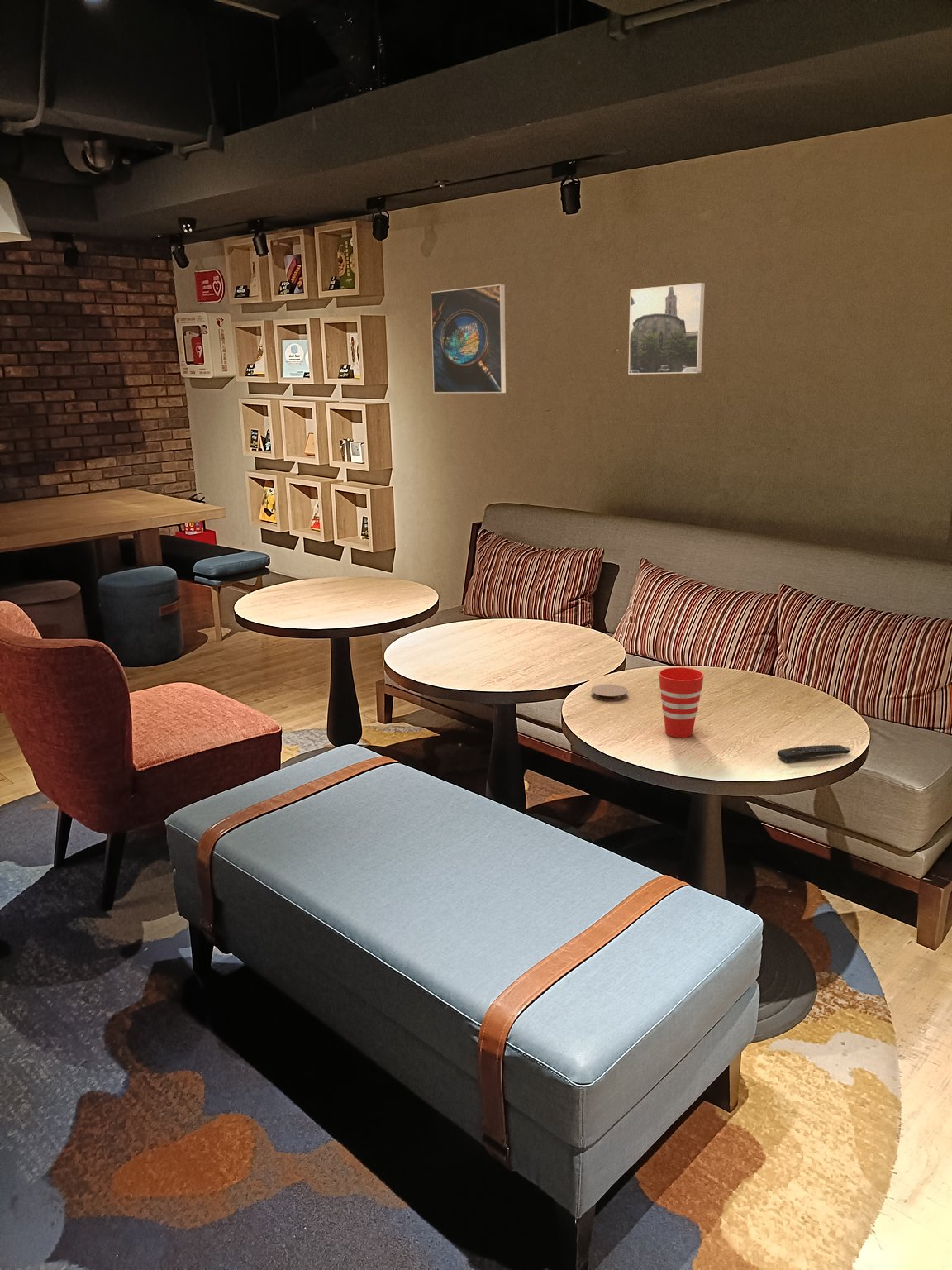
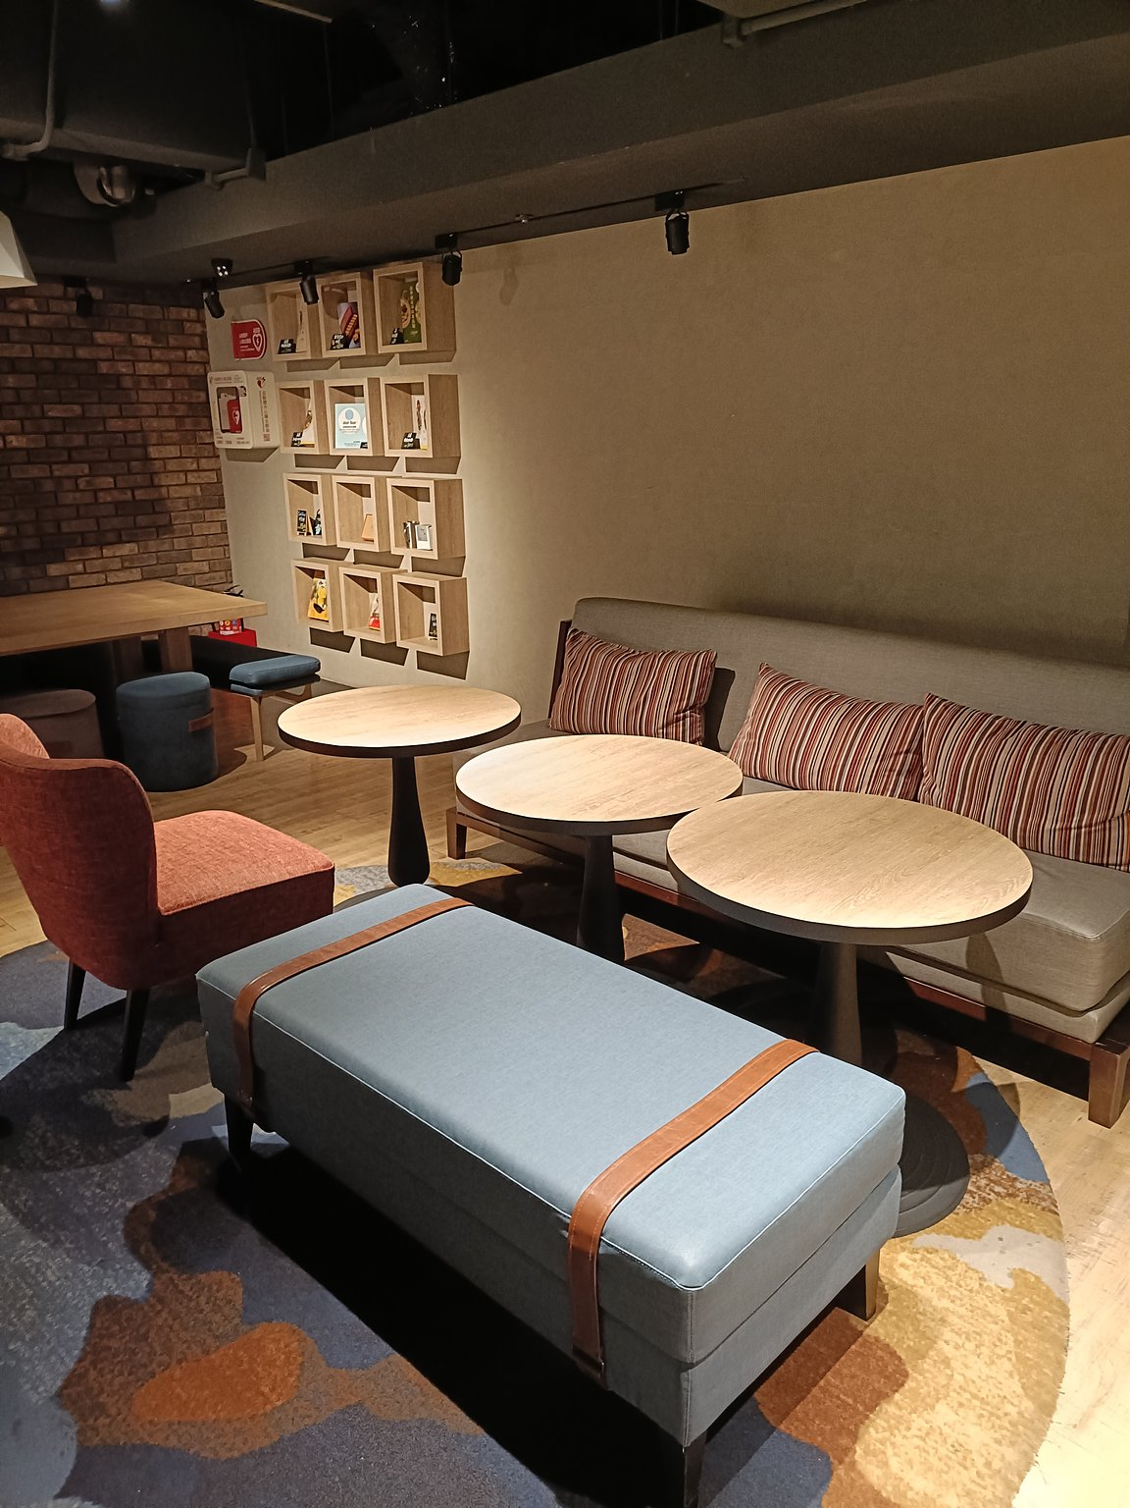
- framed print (467, 341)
- remote control (815, 752)
- cup (679, 703)
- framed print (665, 330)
- coaster (609, 692)
